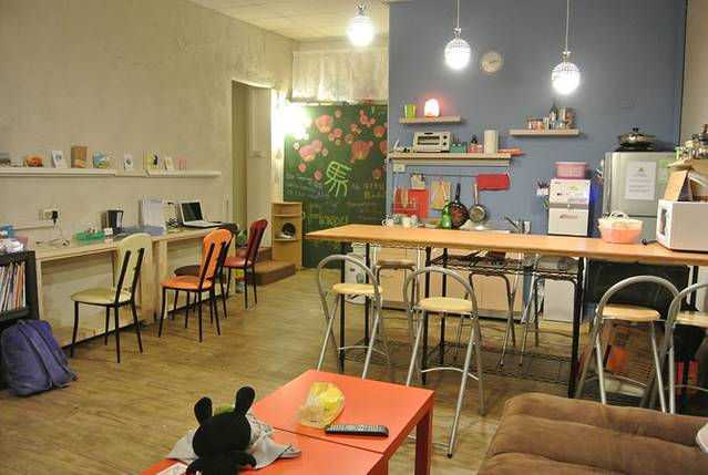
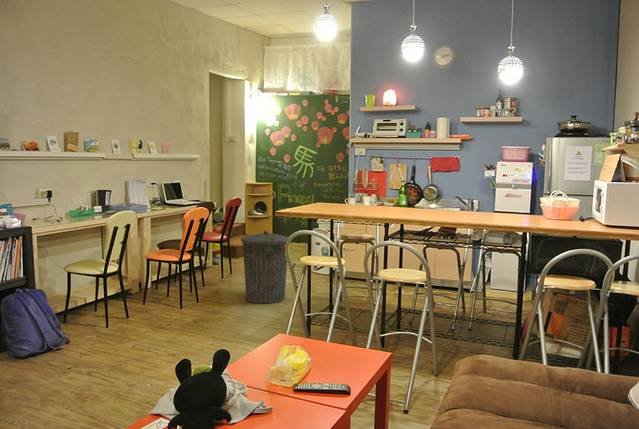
+ trash can (265, 264)
